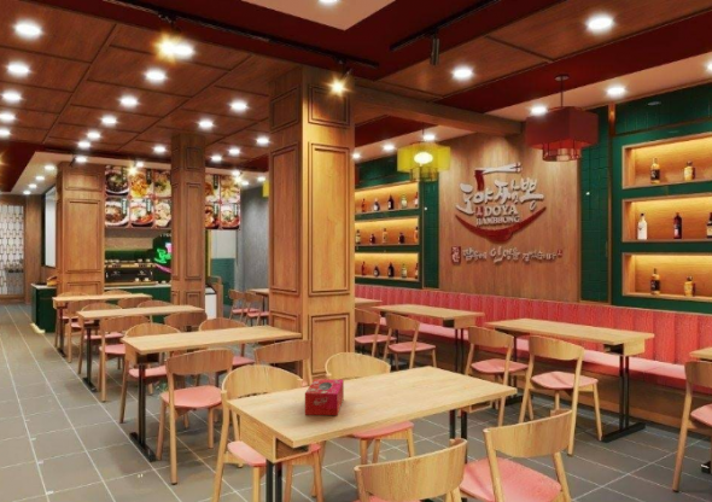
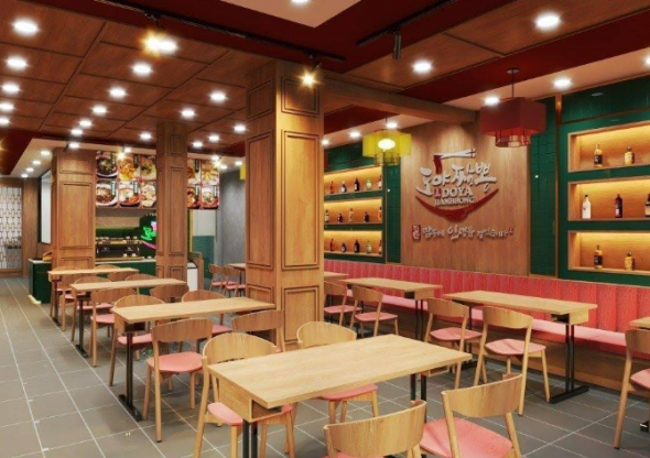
- tissue box (325, 396)
